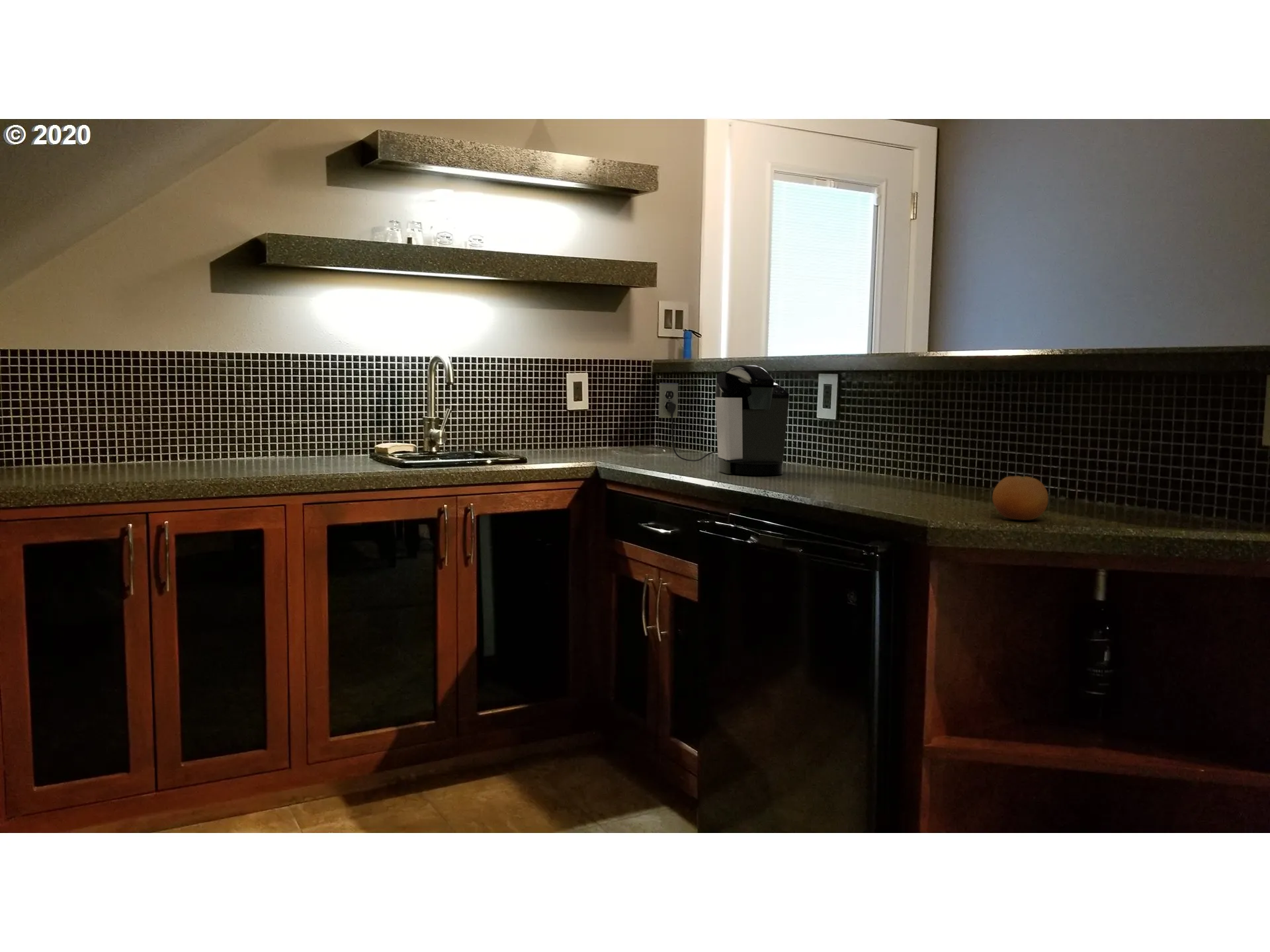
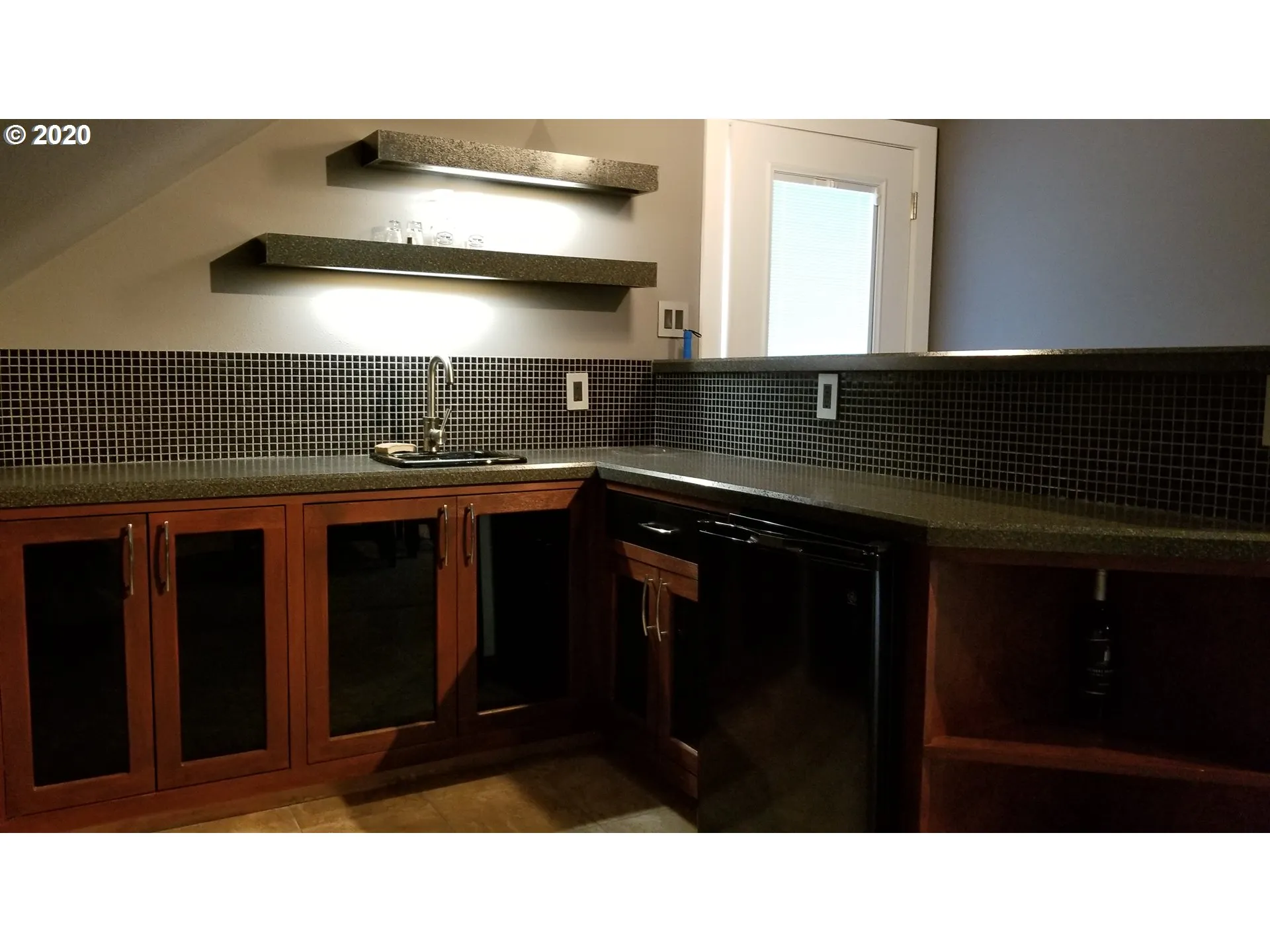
- coffee maker (730, 418)
- fruit (1020, 497)
